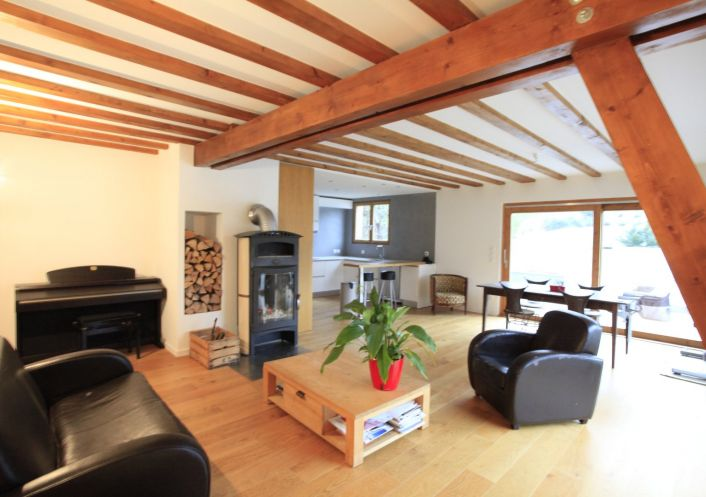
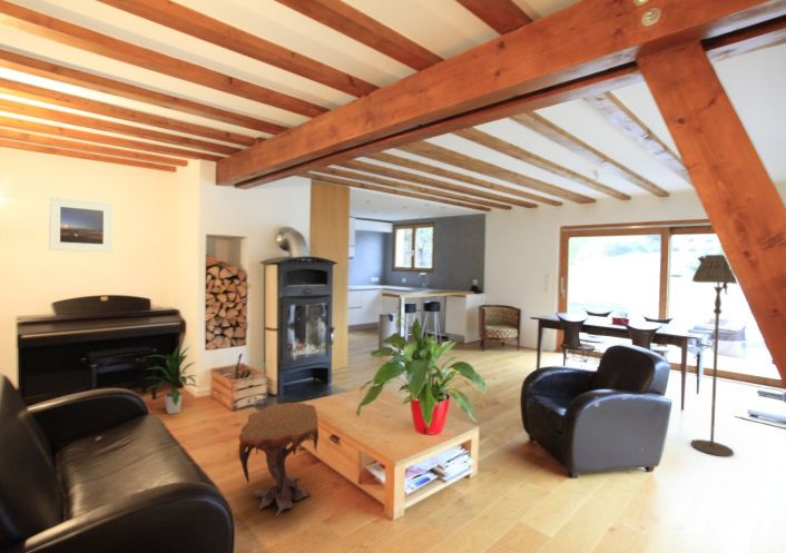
+ indoor plant (173, 379)
+ floor lamp (716, 352)
+ side table (281, 457)
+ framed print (81, 226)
